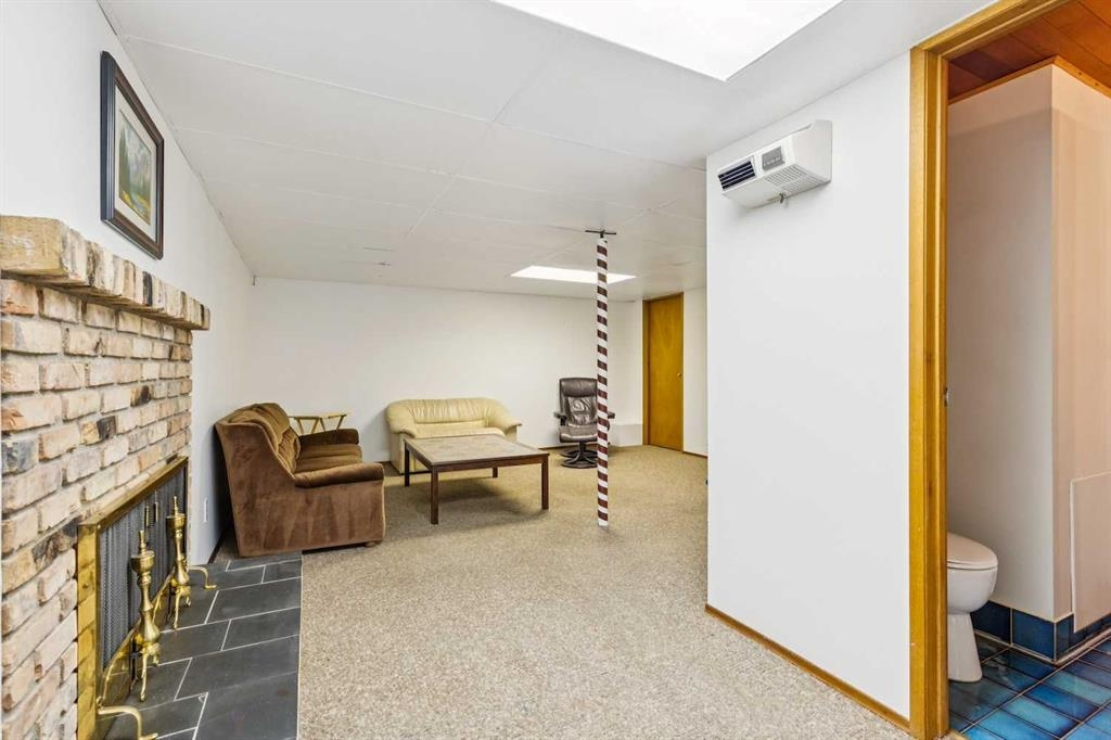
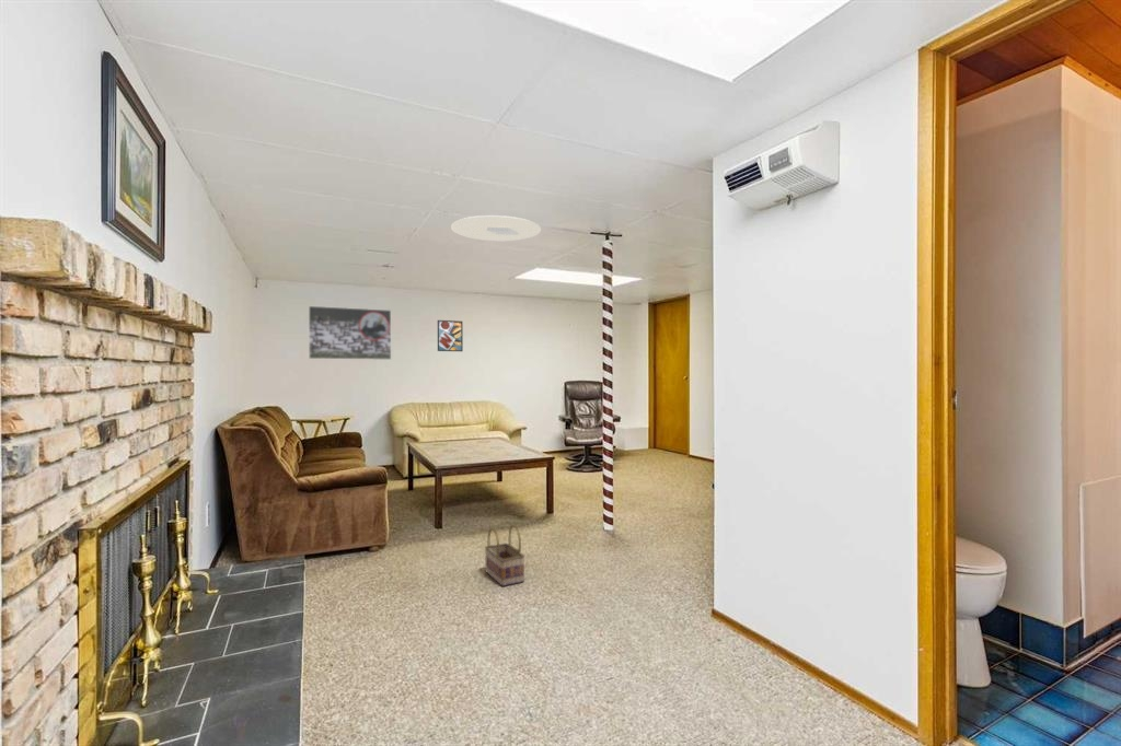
+ ceiling light (496, 224)
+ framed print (450, 336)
+ basket (504, 551)
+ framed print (350, 334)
